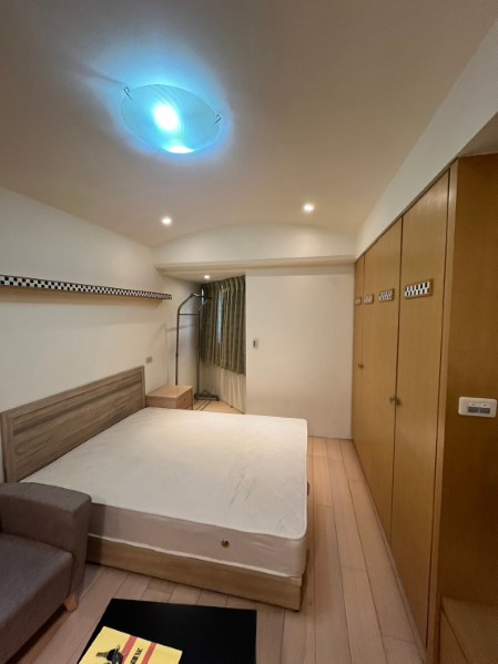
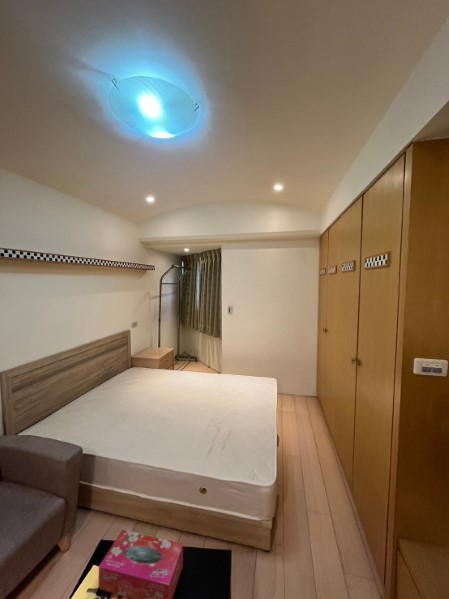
+ tissue box (142, 566)
